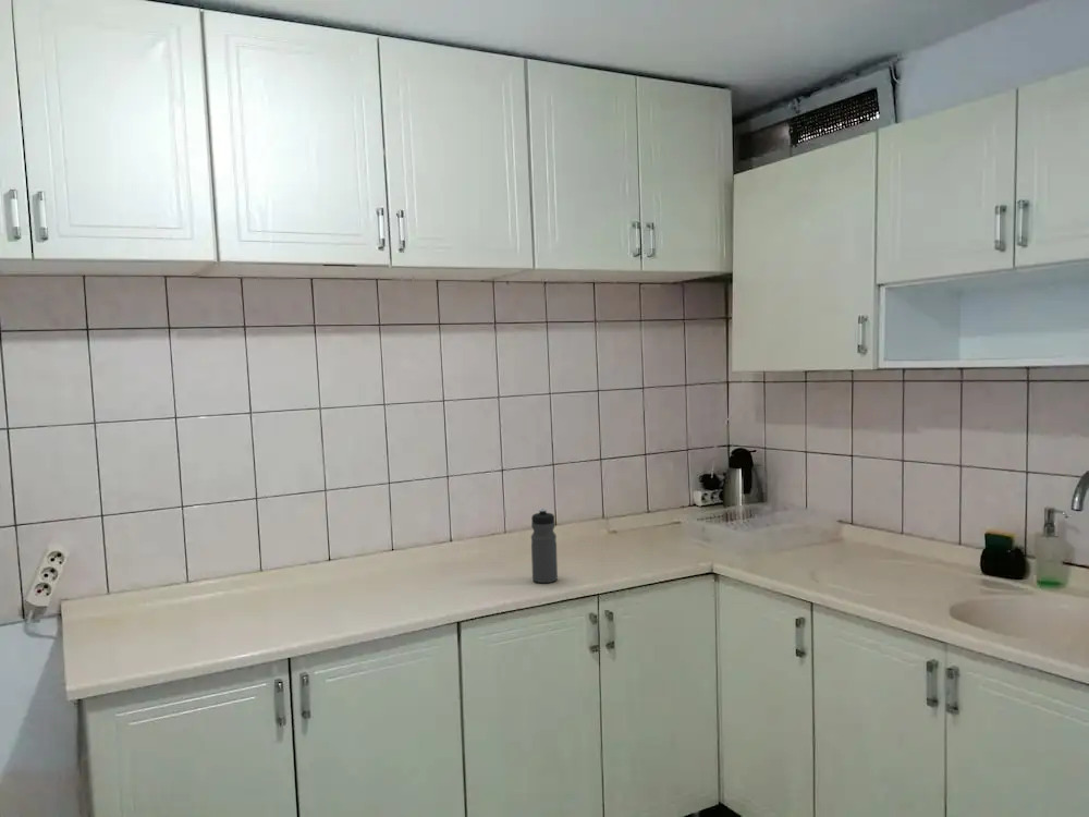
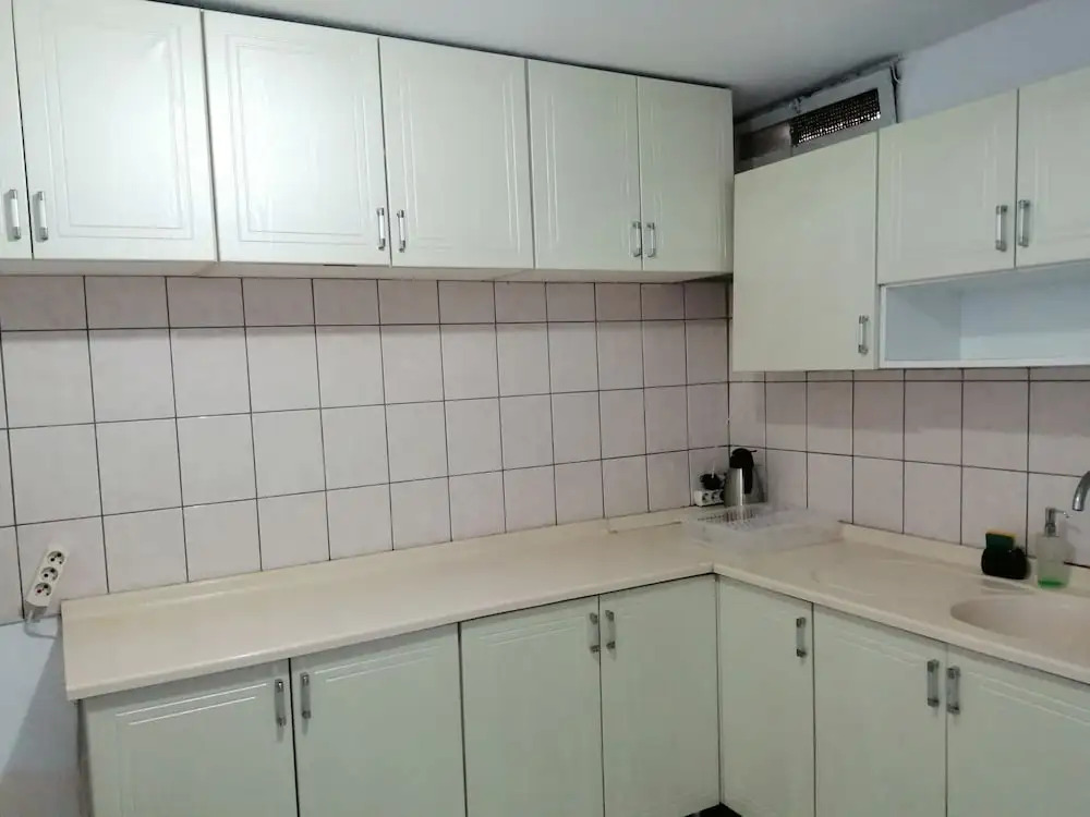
- water bottle (543, 544)
